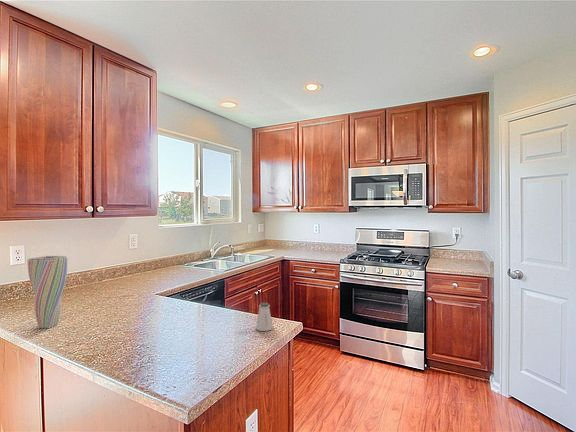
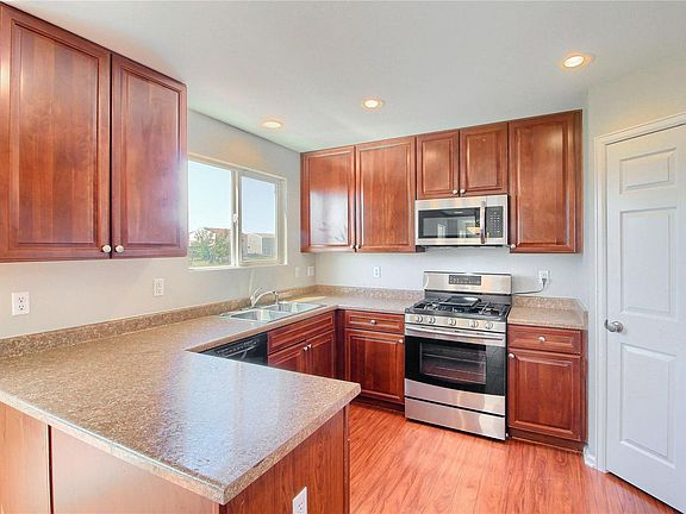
- saltshaker (264, 315)
- vase (48, 291)
